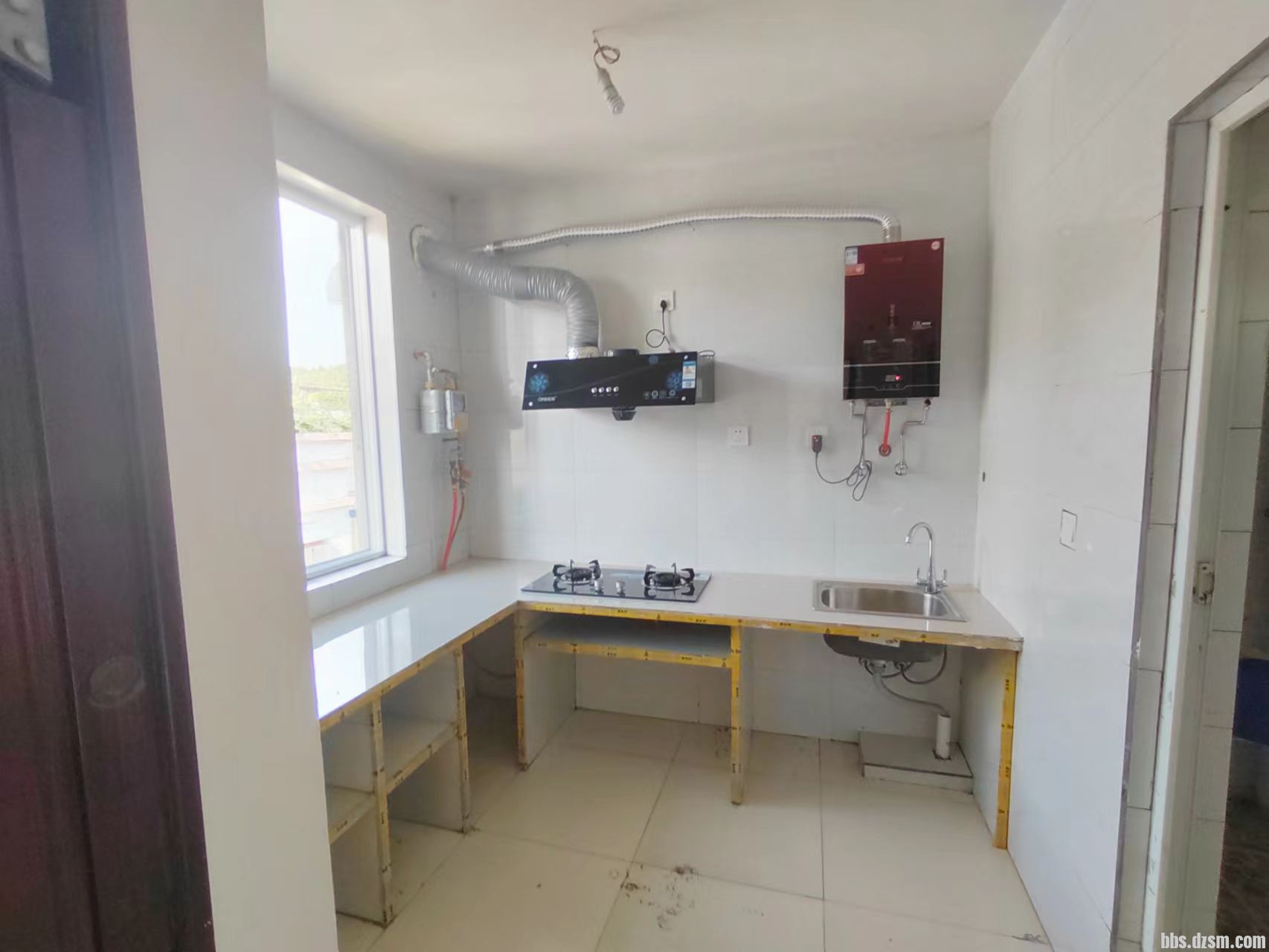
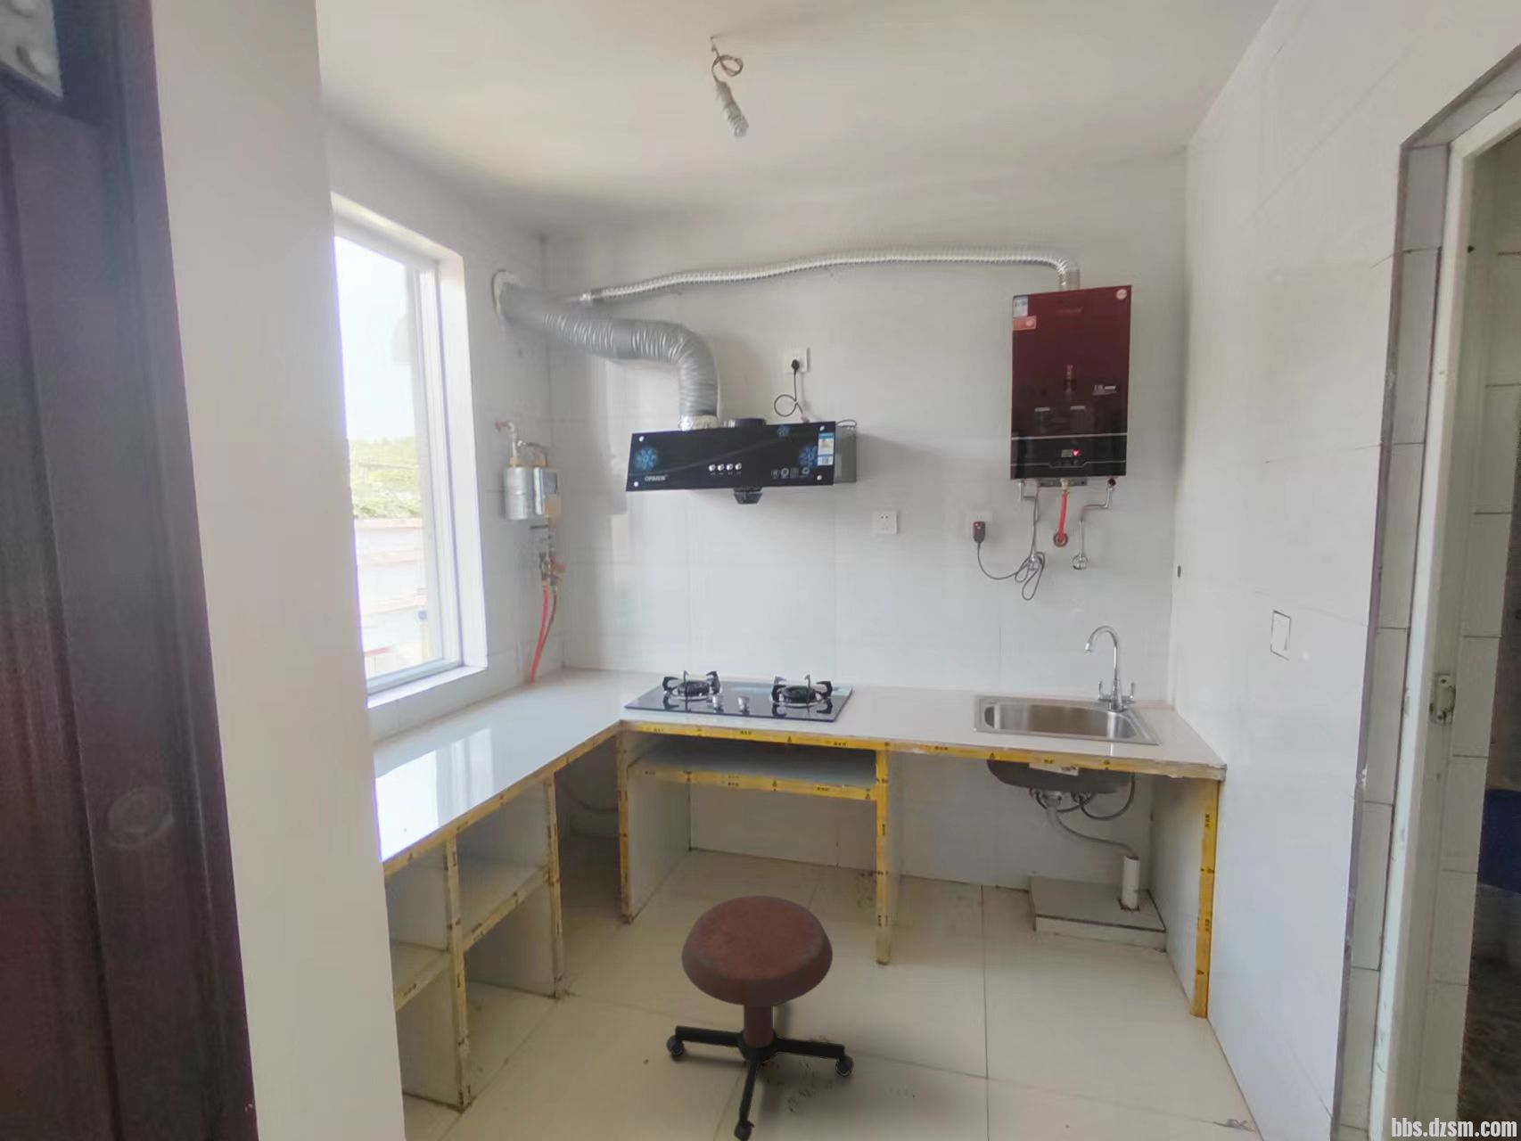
+ stool (758, 996)
